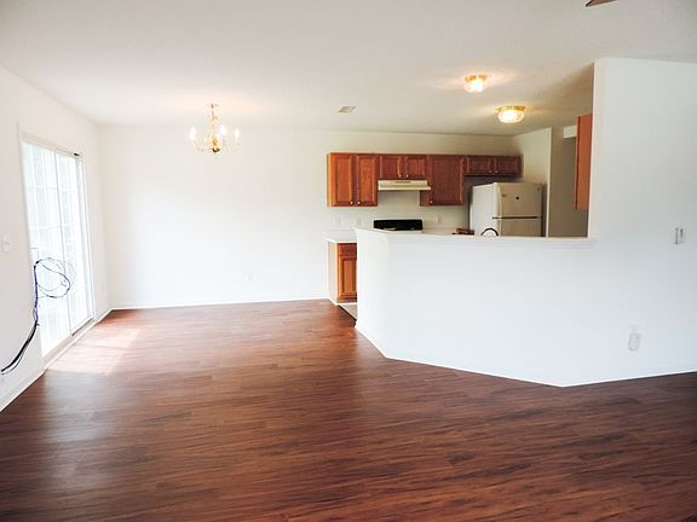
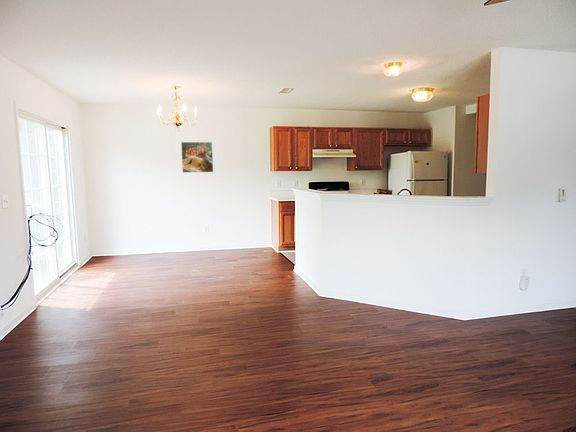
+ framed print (197, 157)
